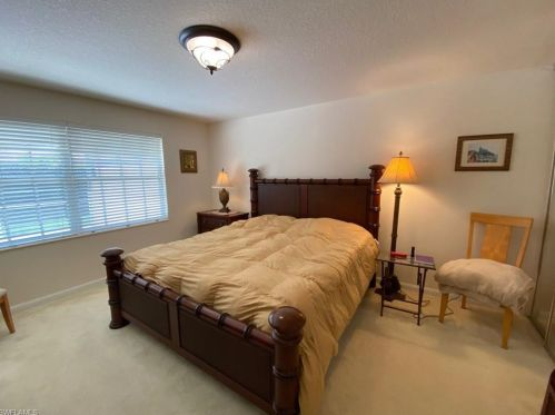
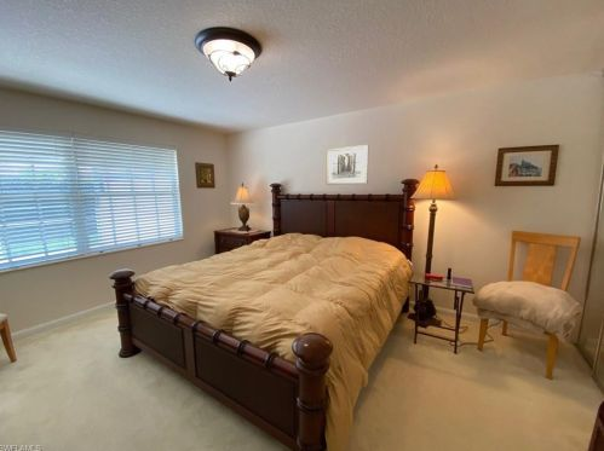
+ wall art (346, 166)
